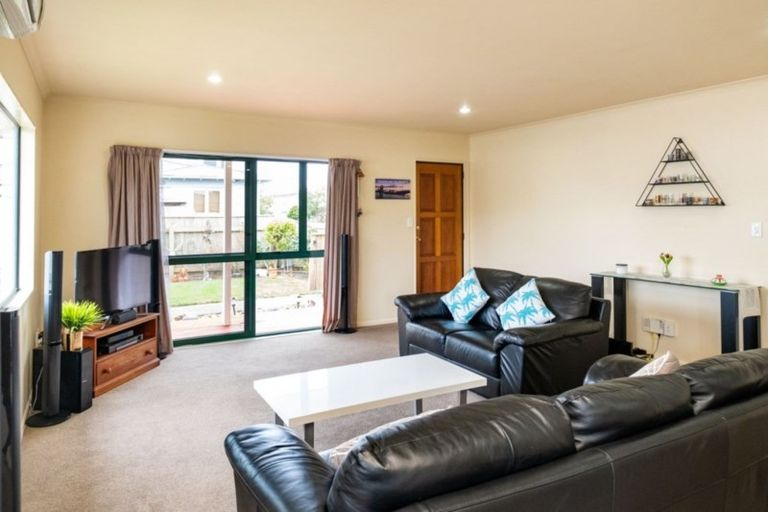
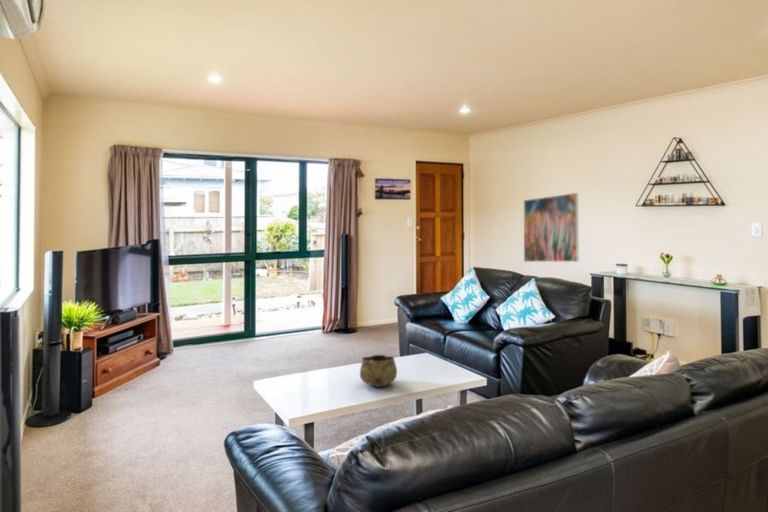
+ decorative bowl (378, 371)
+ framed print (549, 229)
